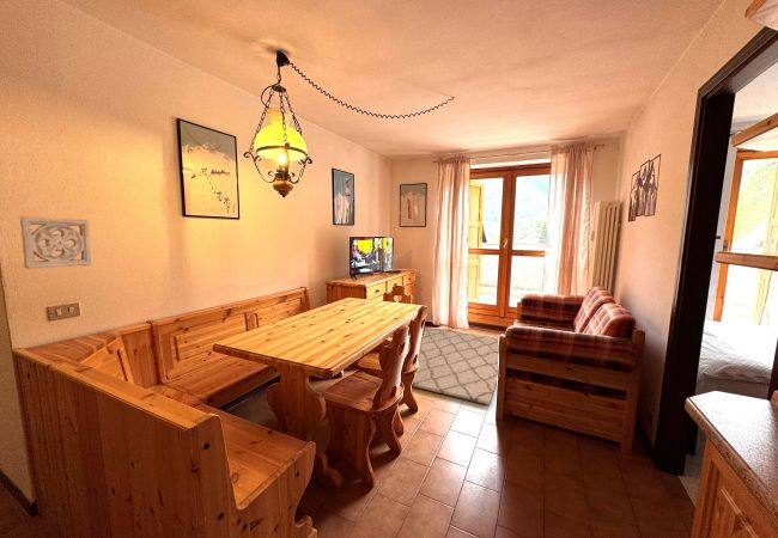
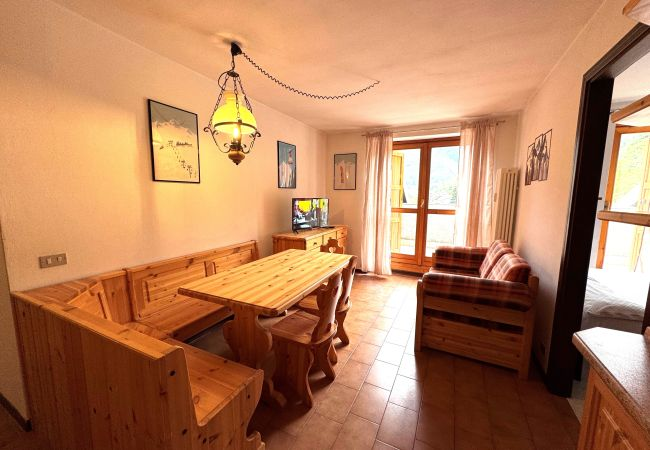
- rug (446, 354)
- wall ornament (57, 243)
